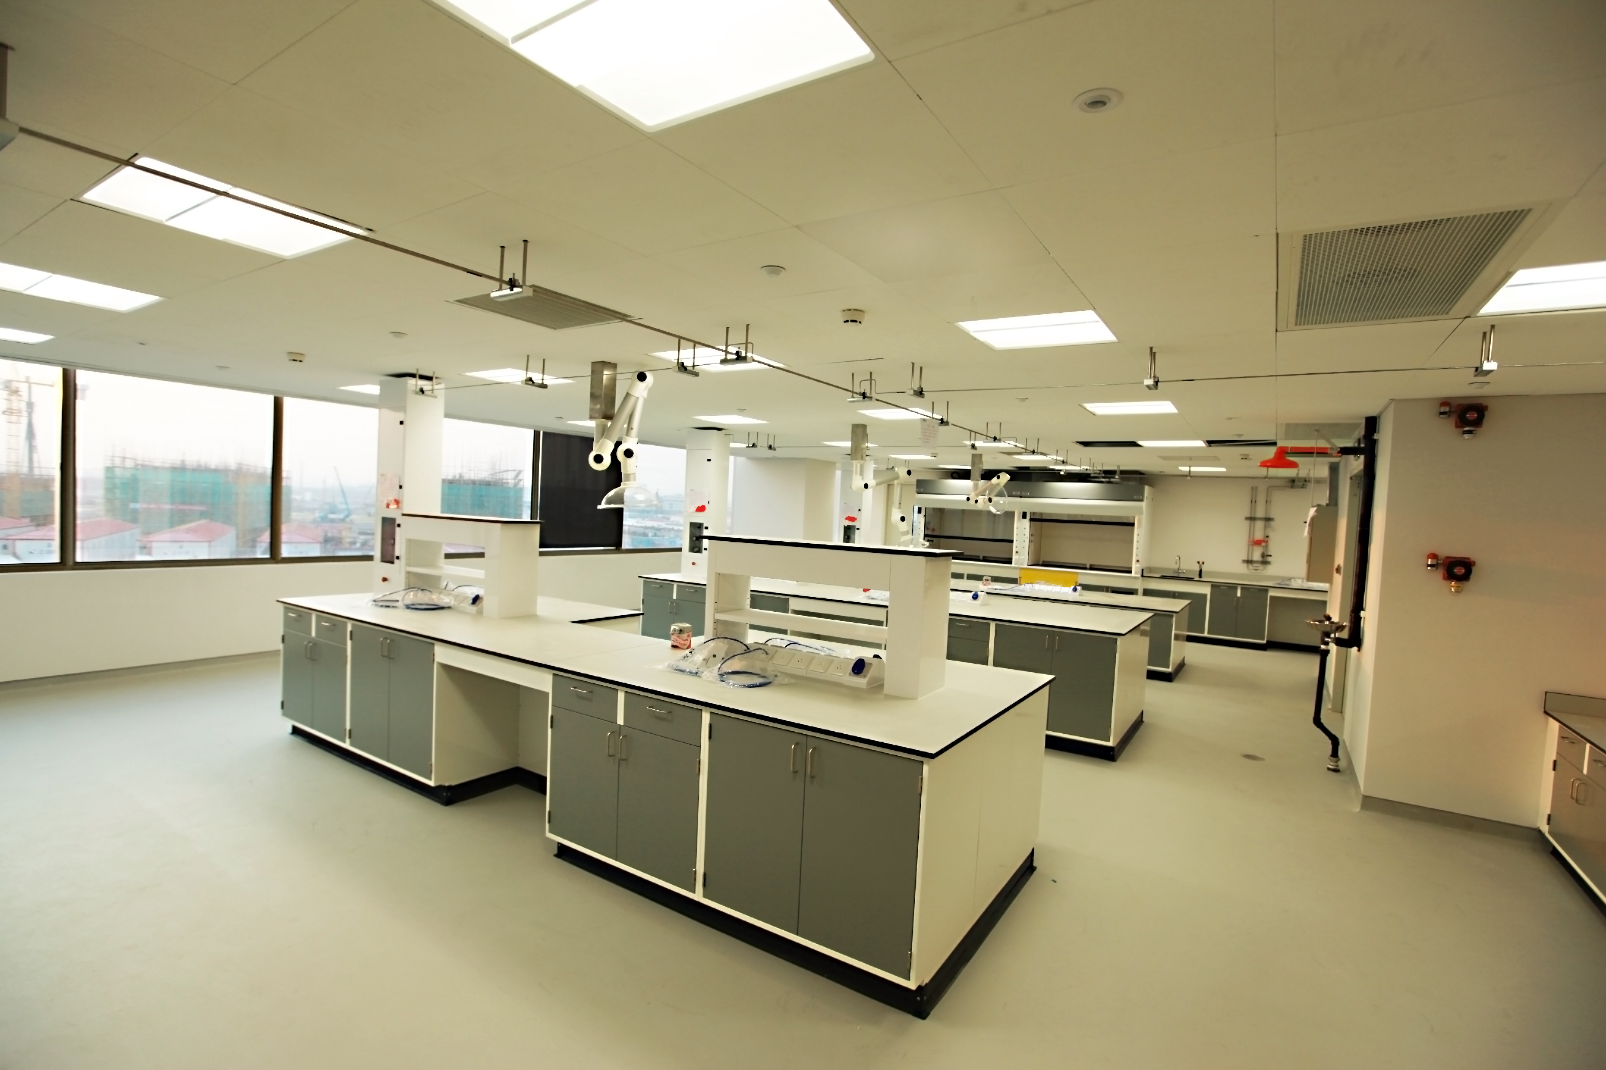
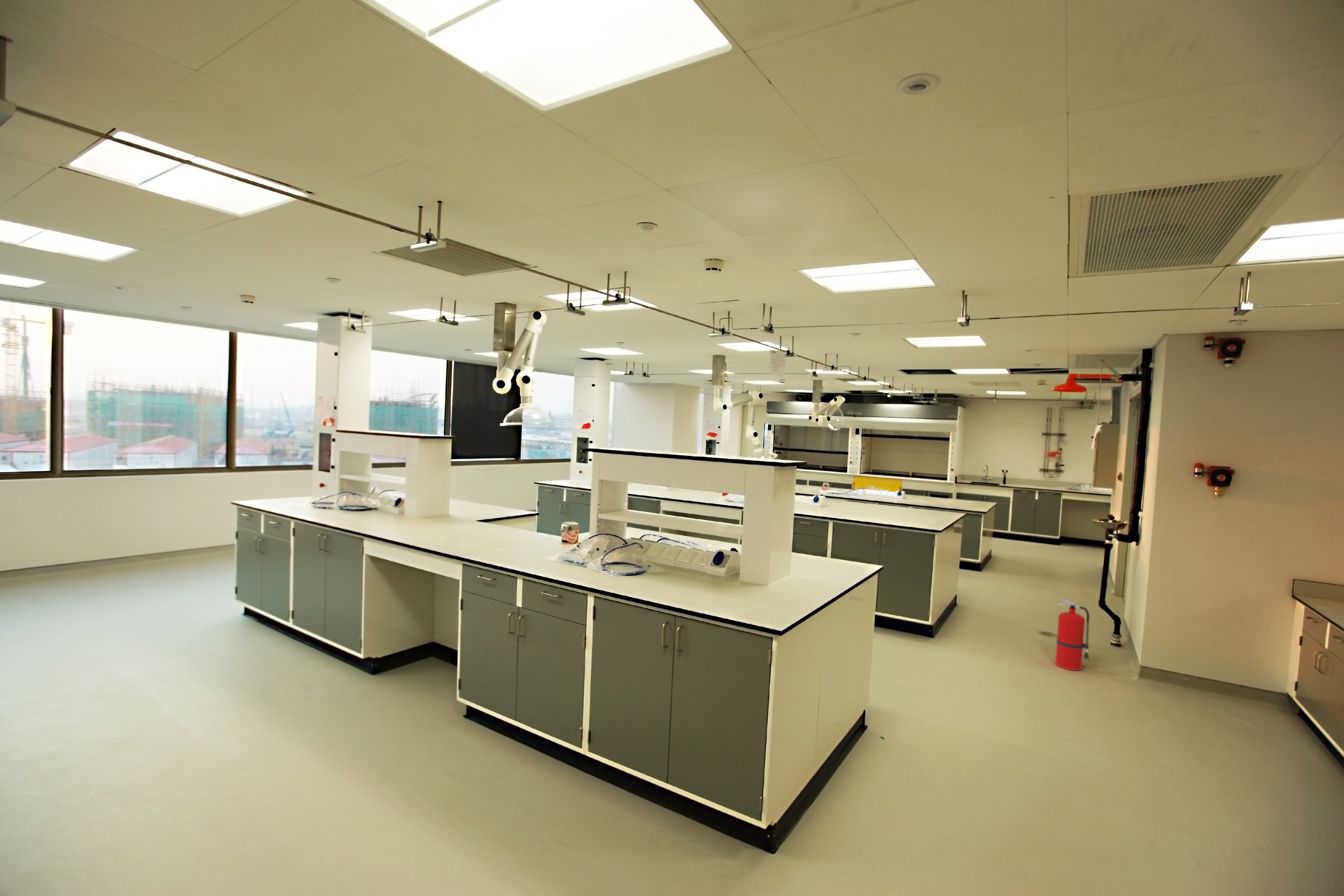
+ fire extinguisher (1073, 634)
